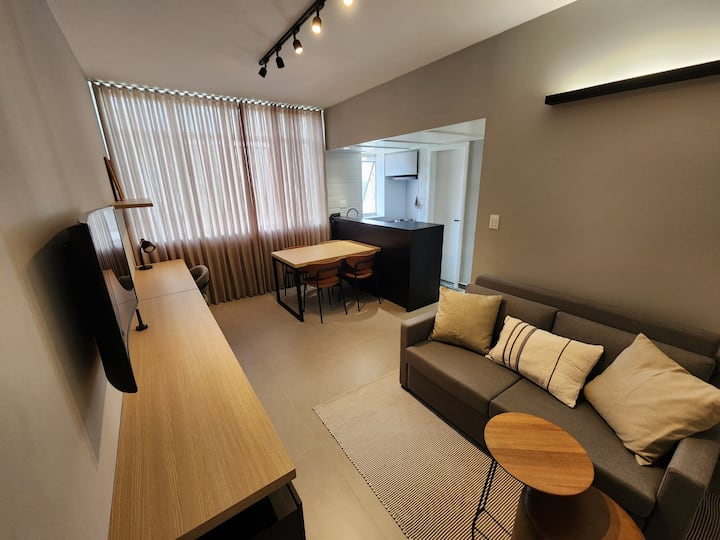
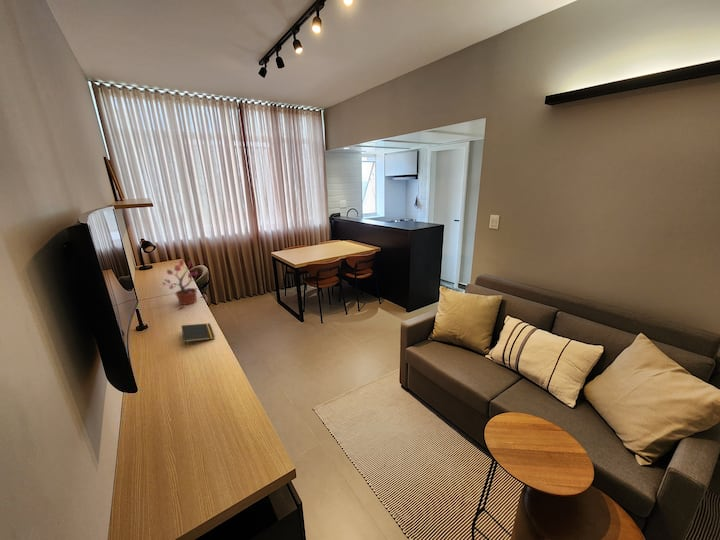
+ potted plant (186, 284)
+ notepad (197, 332)
